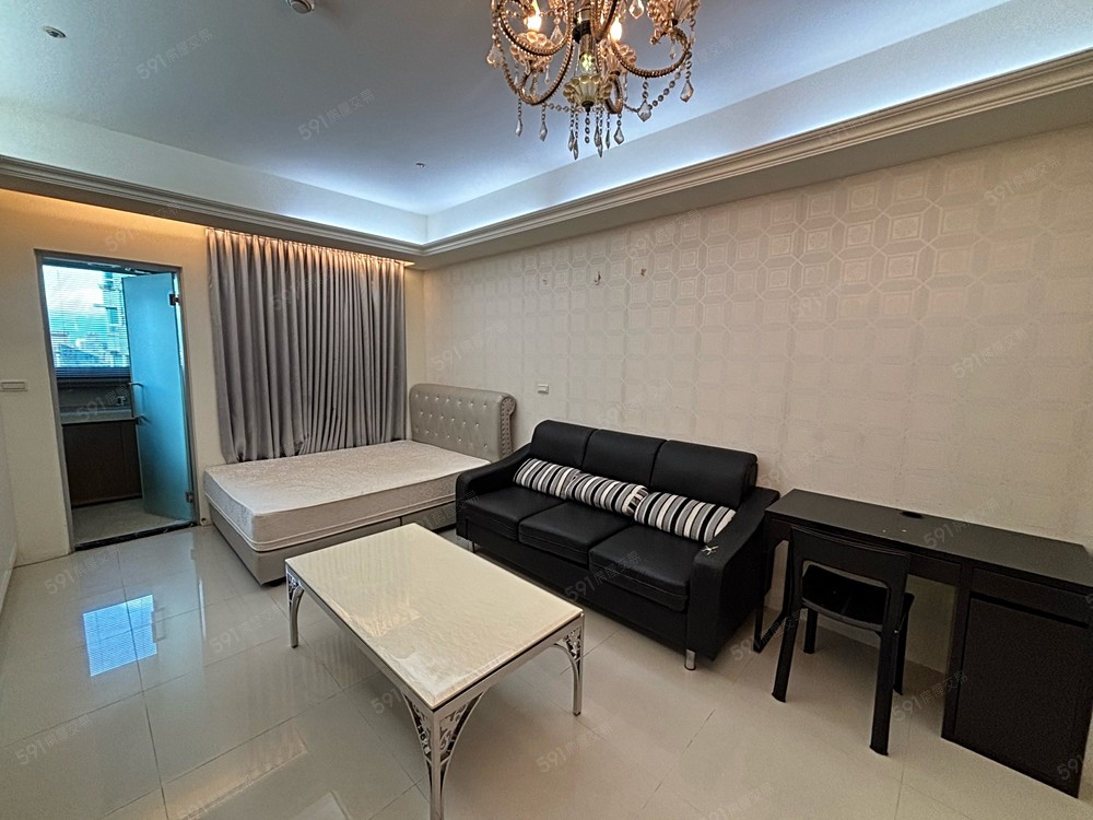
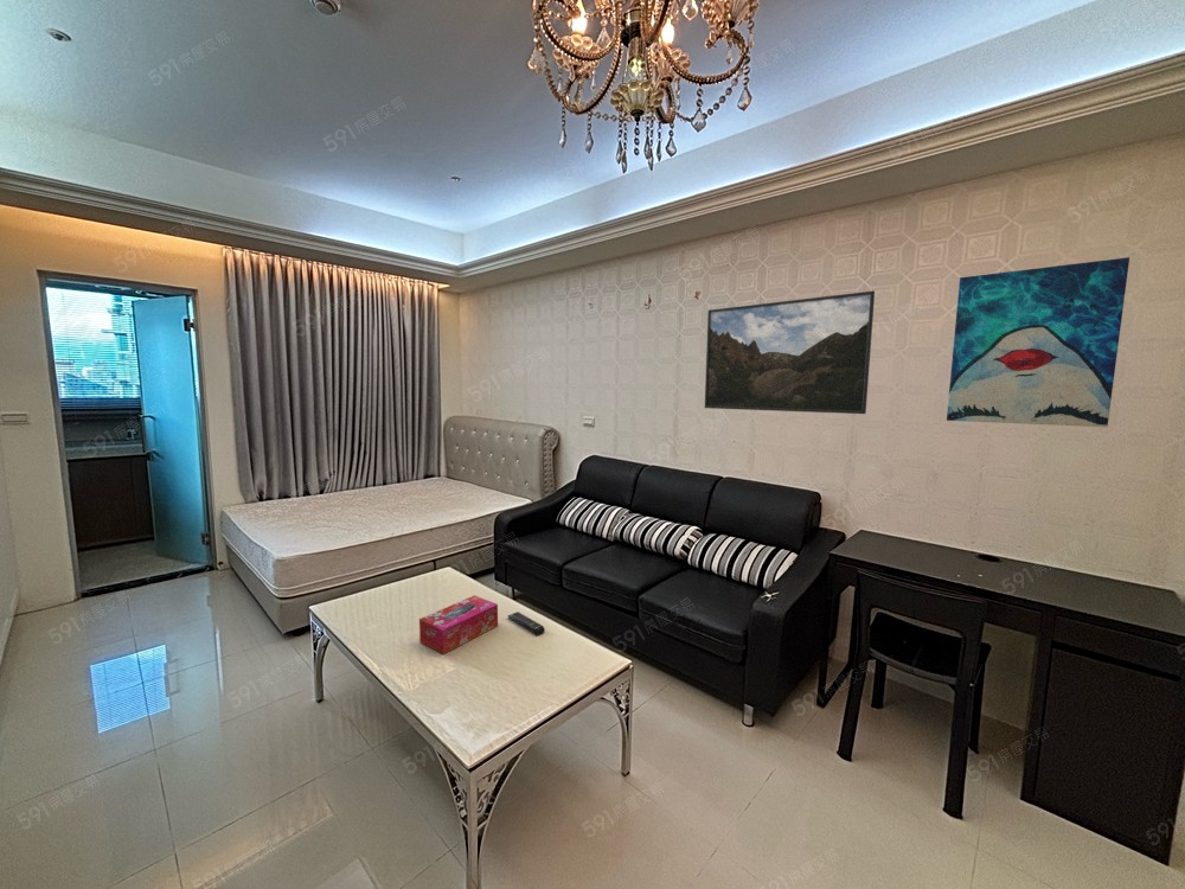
+ tissue box (460, 622)
+ remote control (525, 622)
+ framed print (779, 357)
+ wall art (1029, 347)
